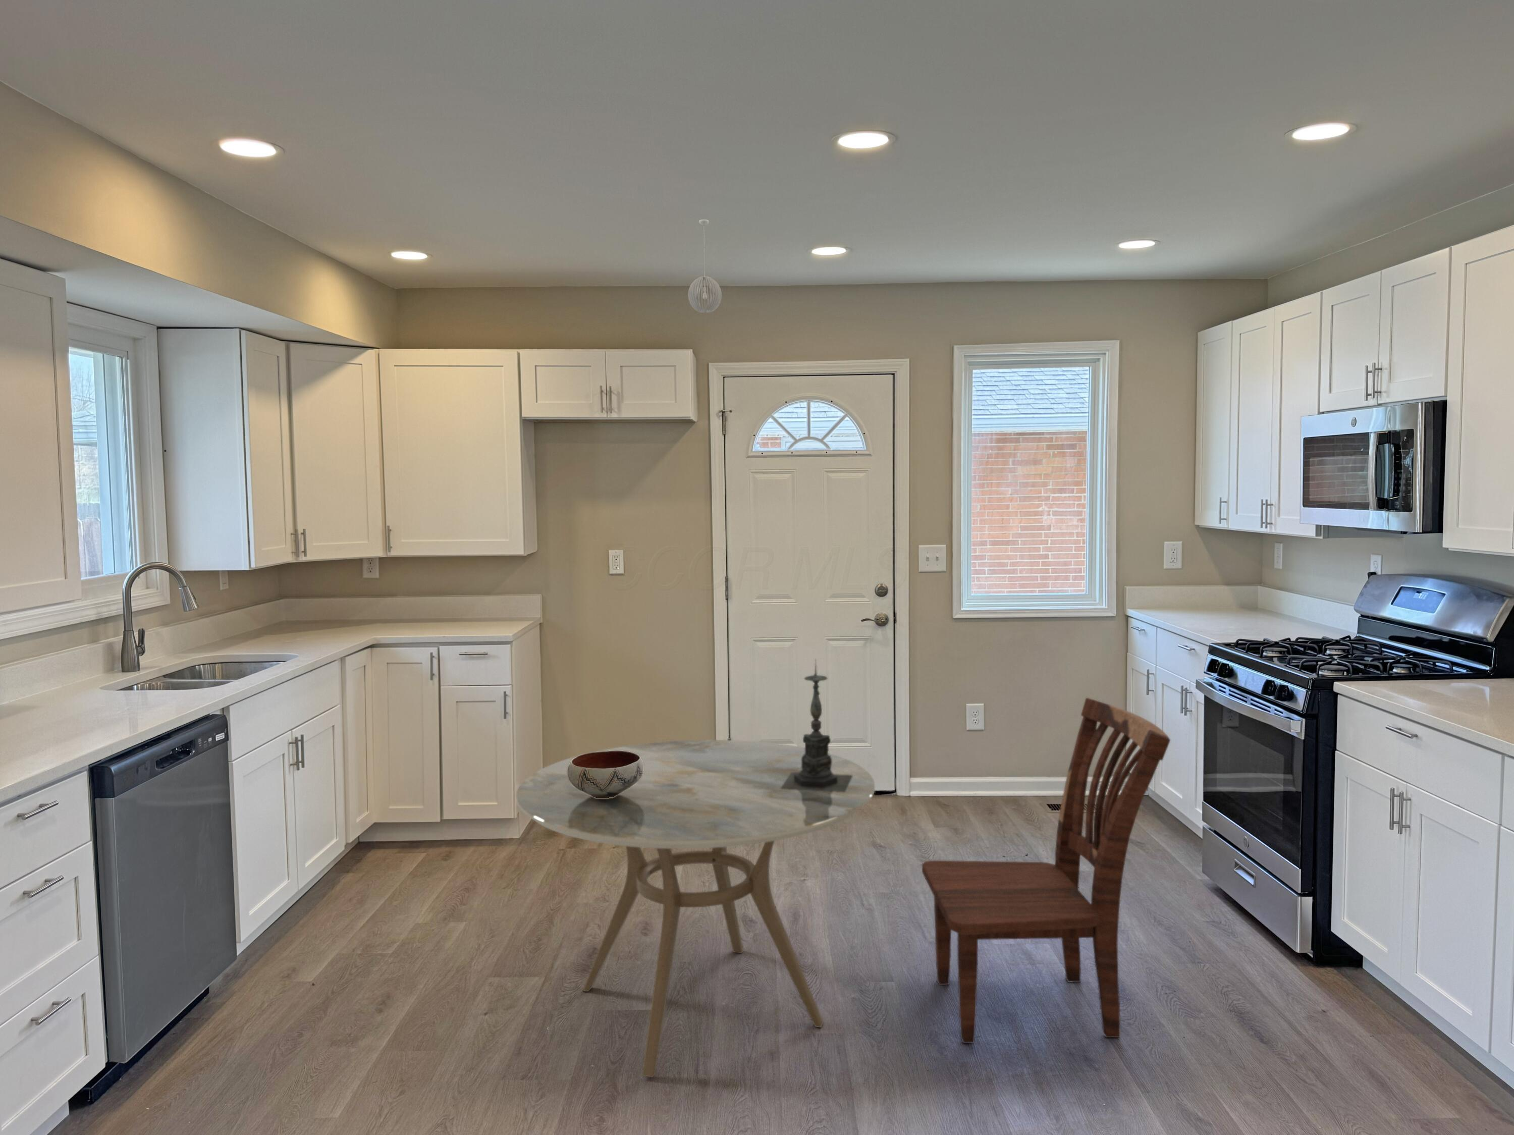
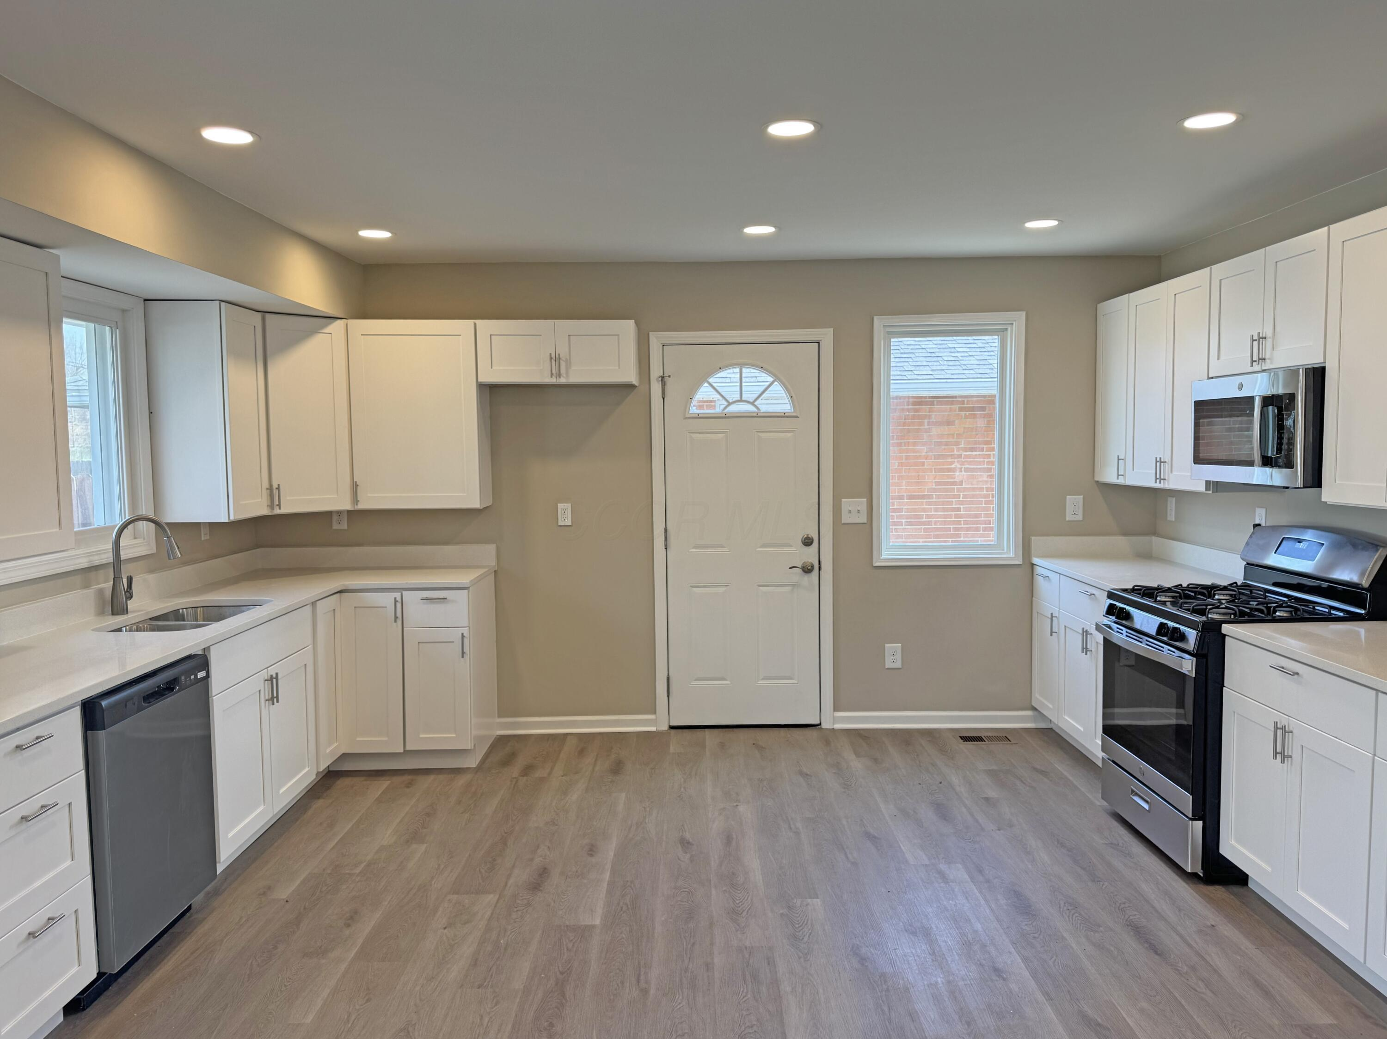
- dining table (699, 894)
- dining chair (1038, 862)
- candle holder (817, 720)
- bowl (606, 776)
- pendant light (705, 267)
